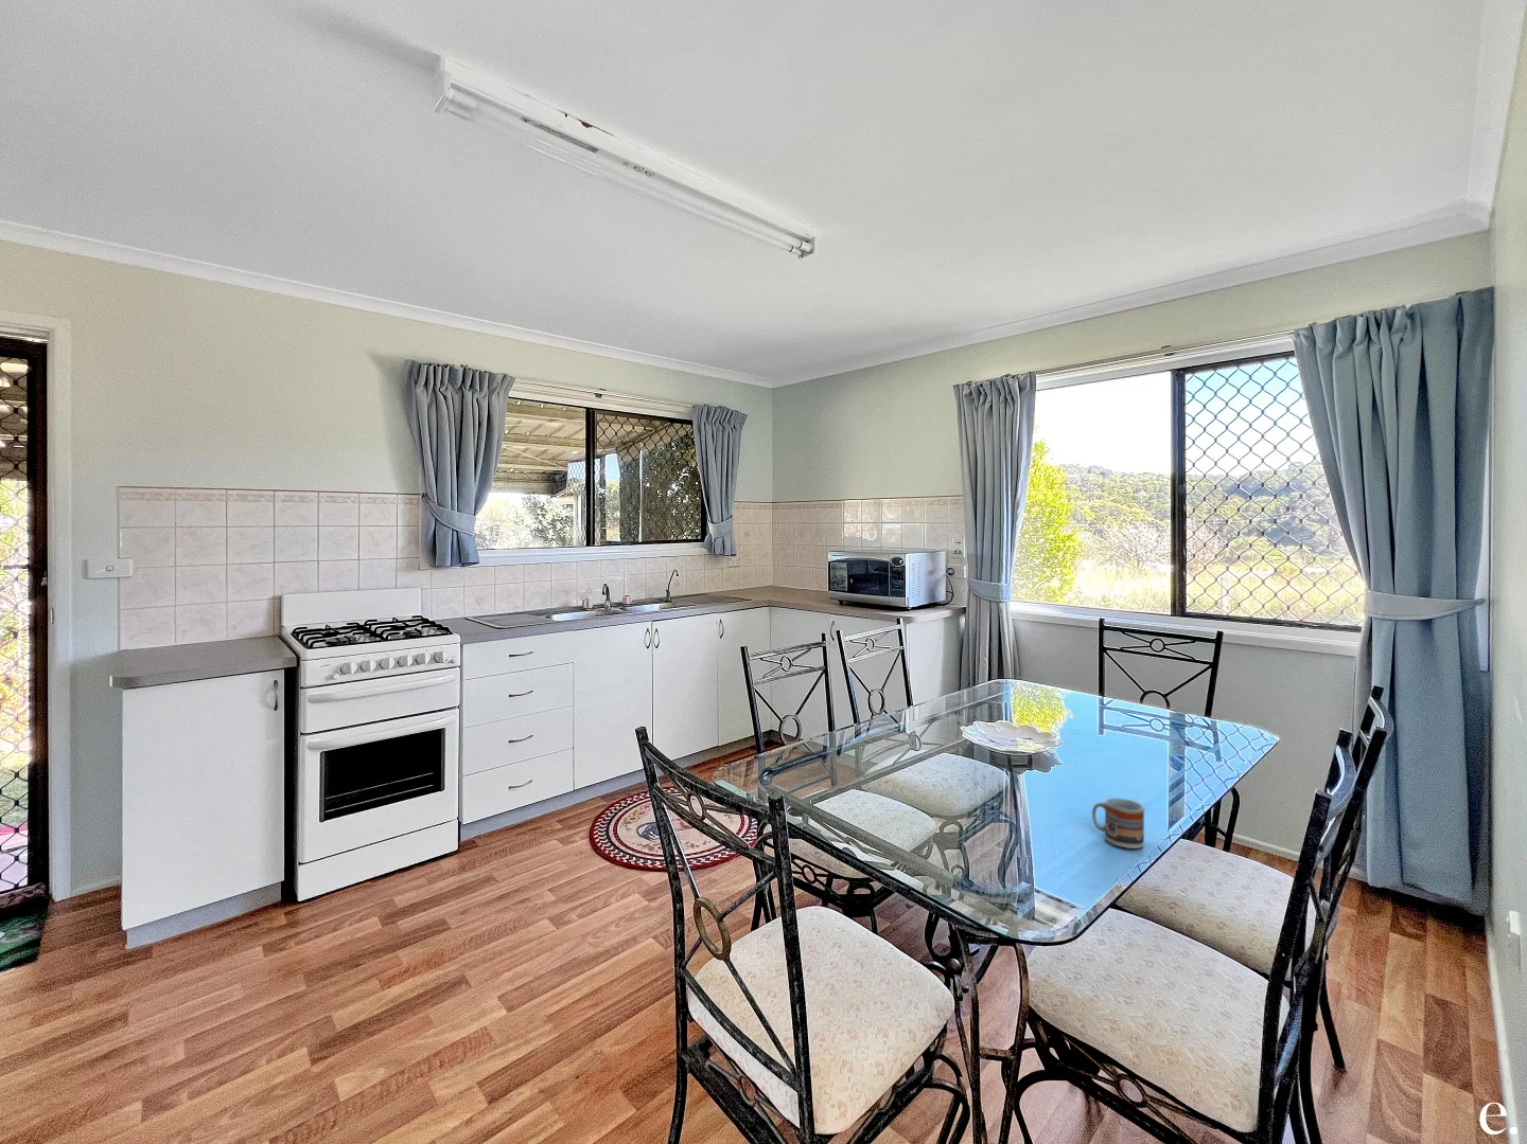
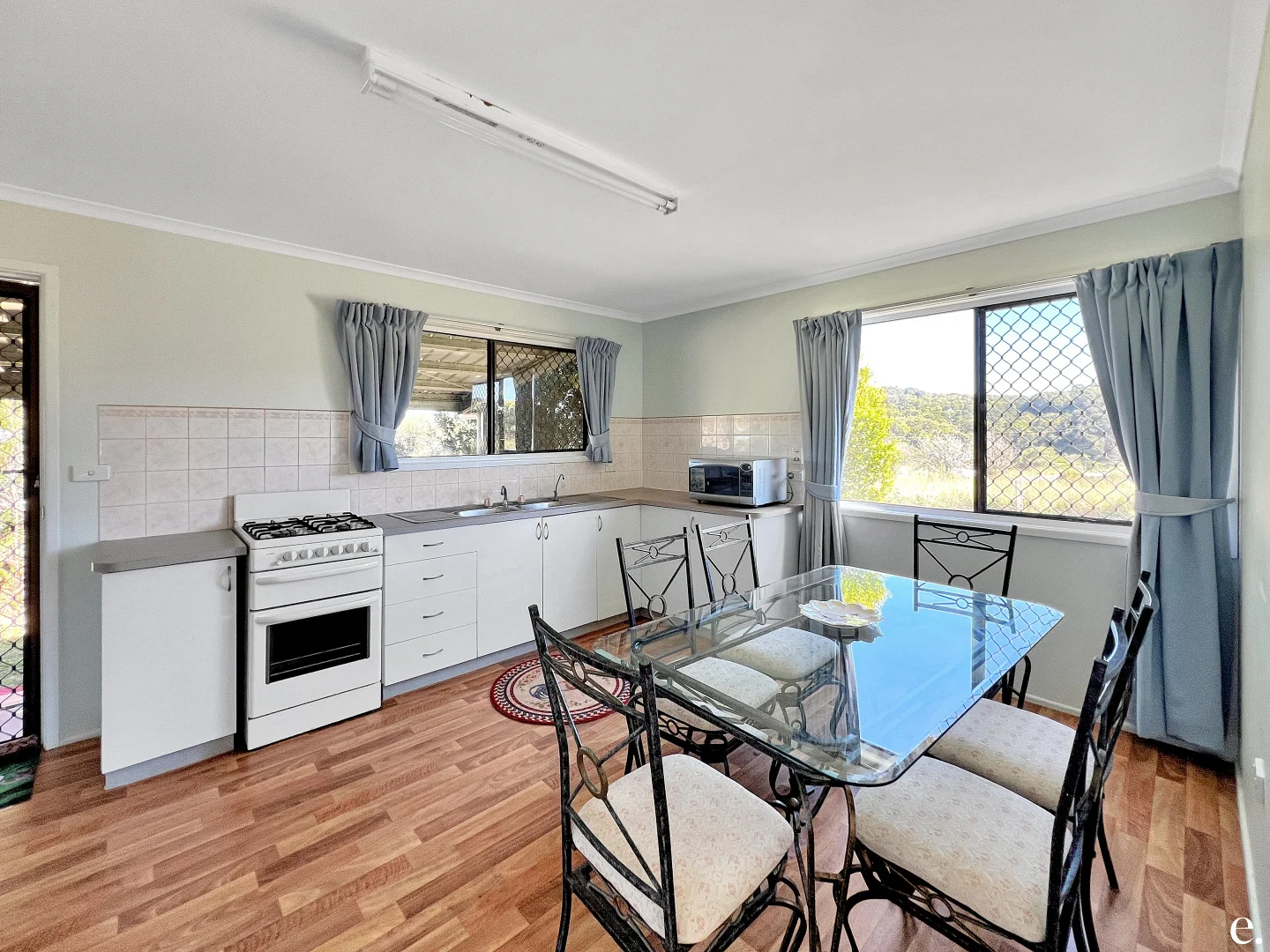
- cup (1117, 821)
